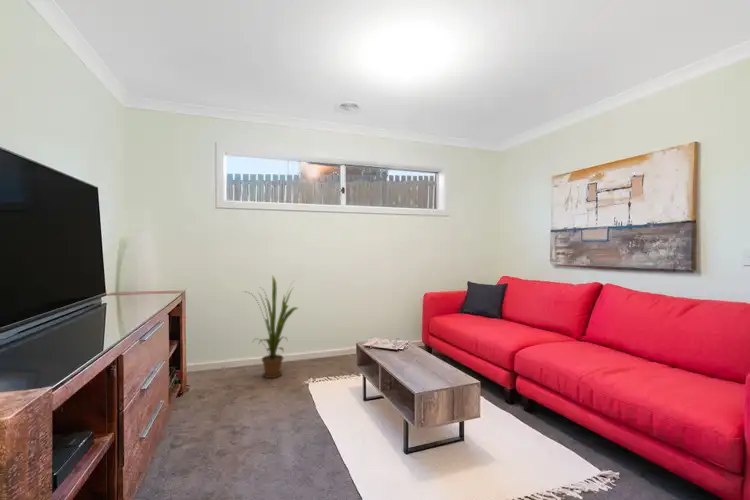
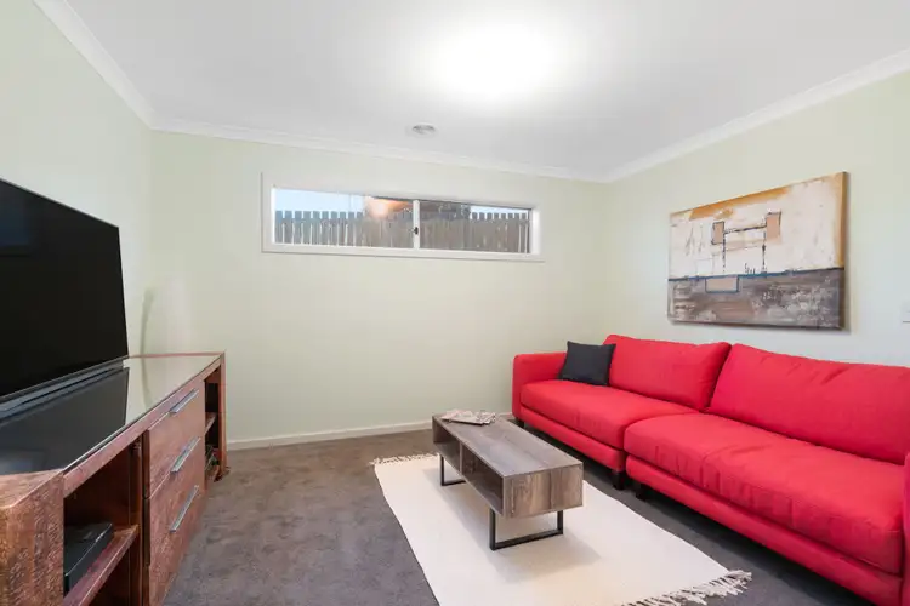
- house plant (270, 325)
